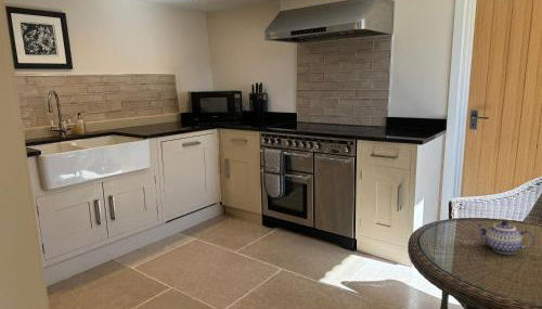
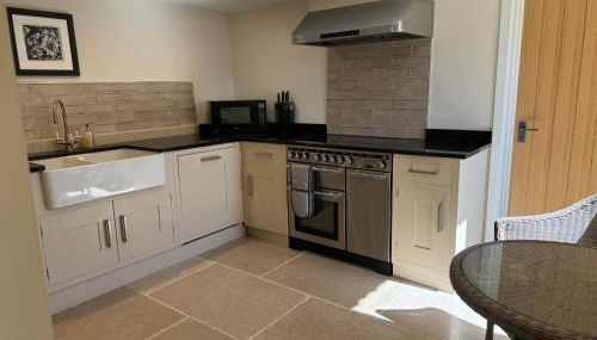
- teapot (503, 235)
